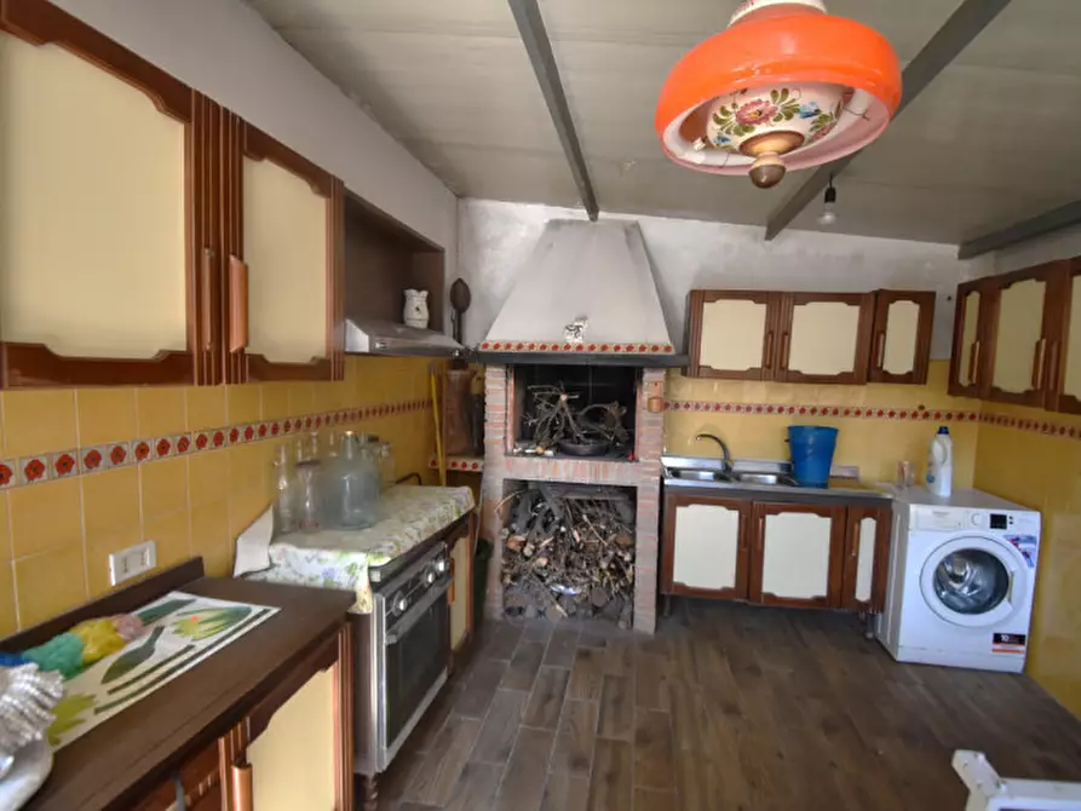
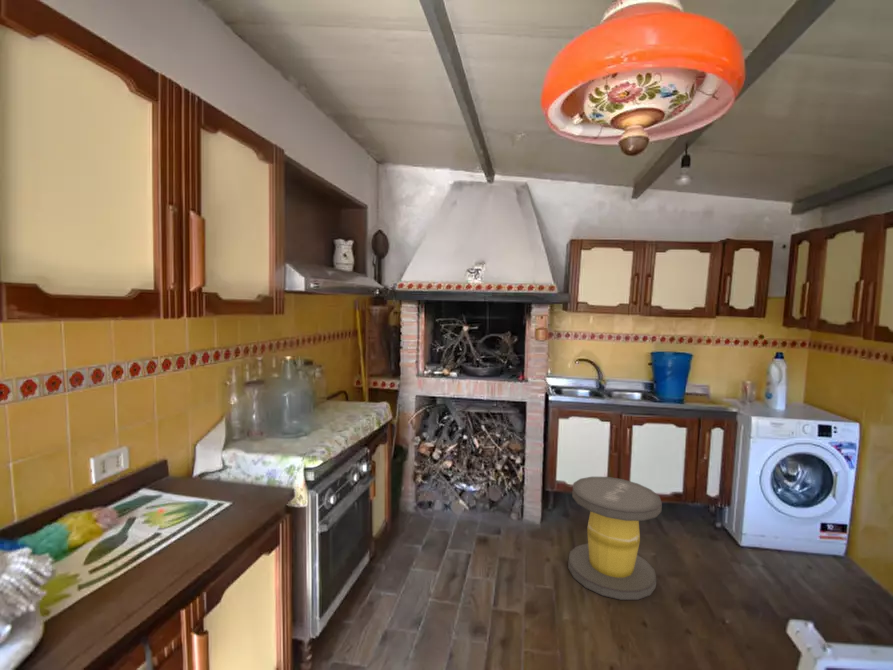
+ stool (613, 533)
